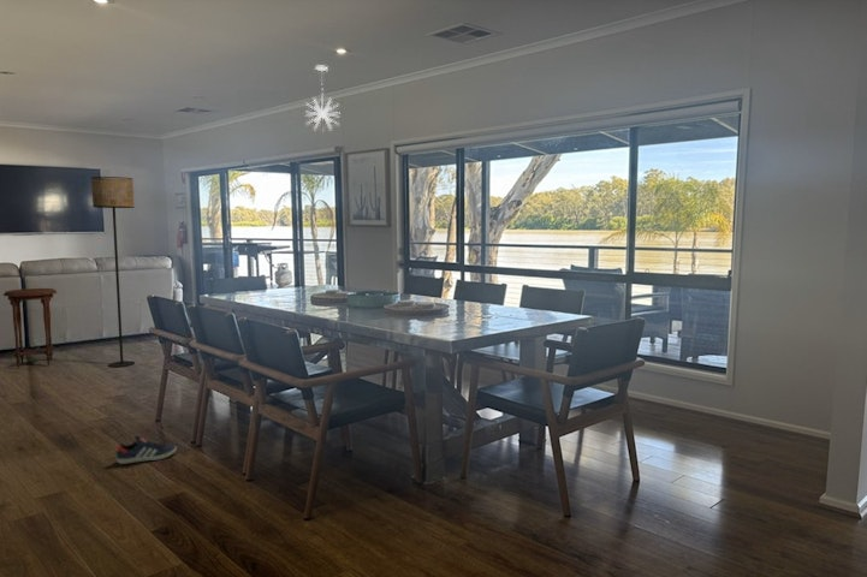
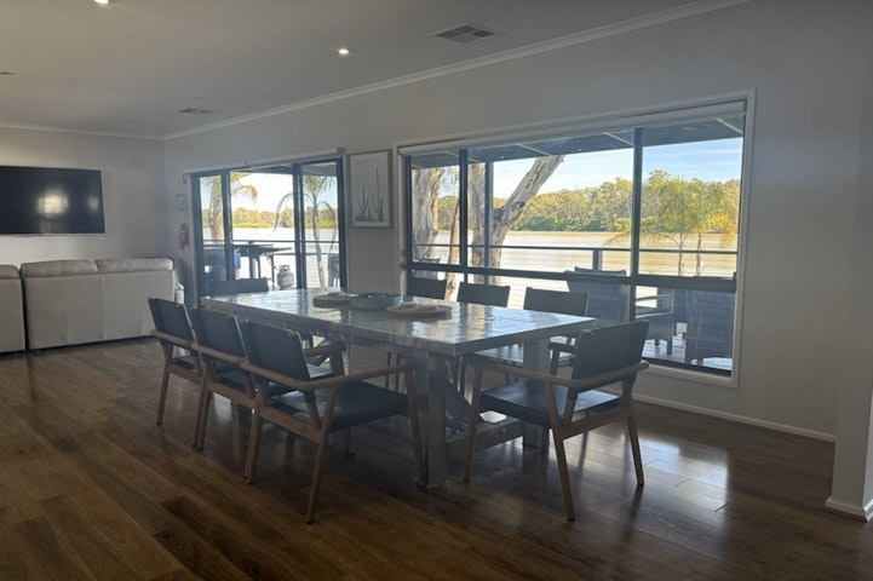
- sneaker (147, 446)
- pendant light (322, 99)
- floor lamp (117, 272)
- side table (20, 327)
